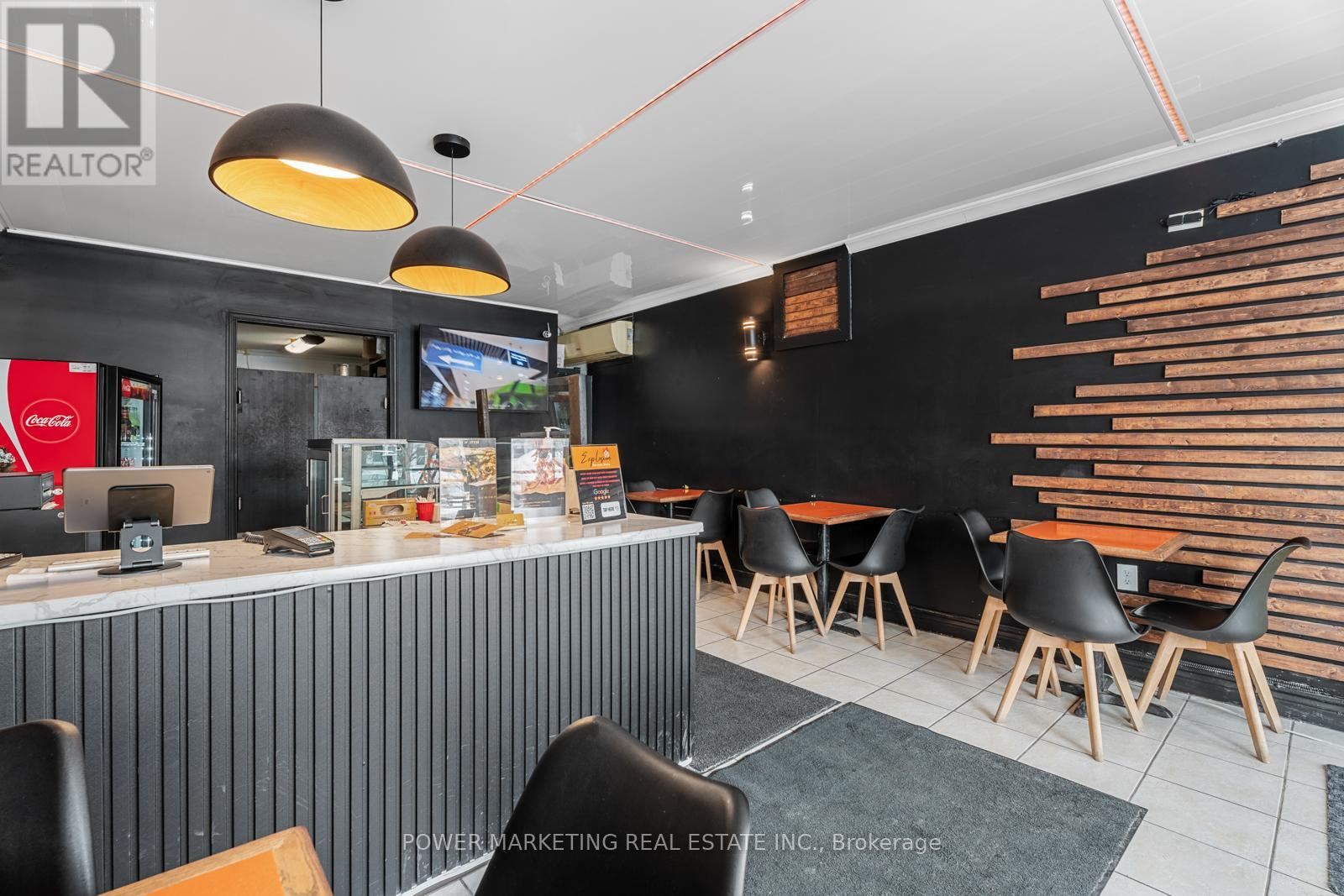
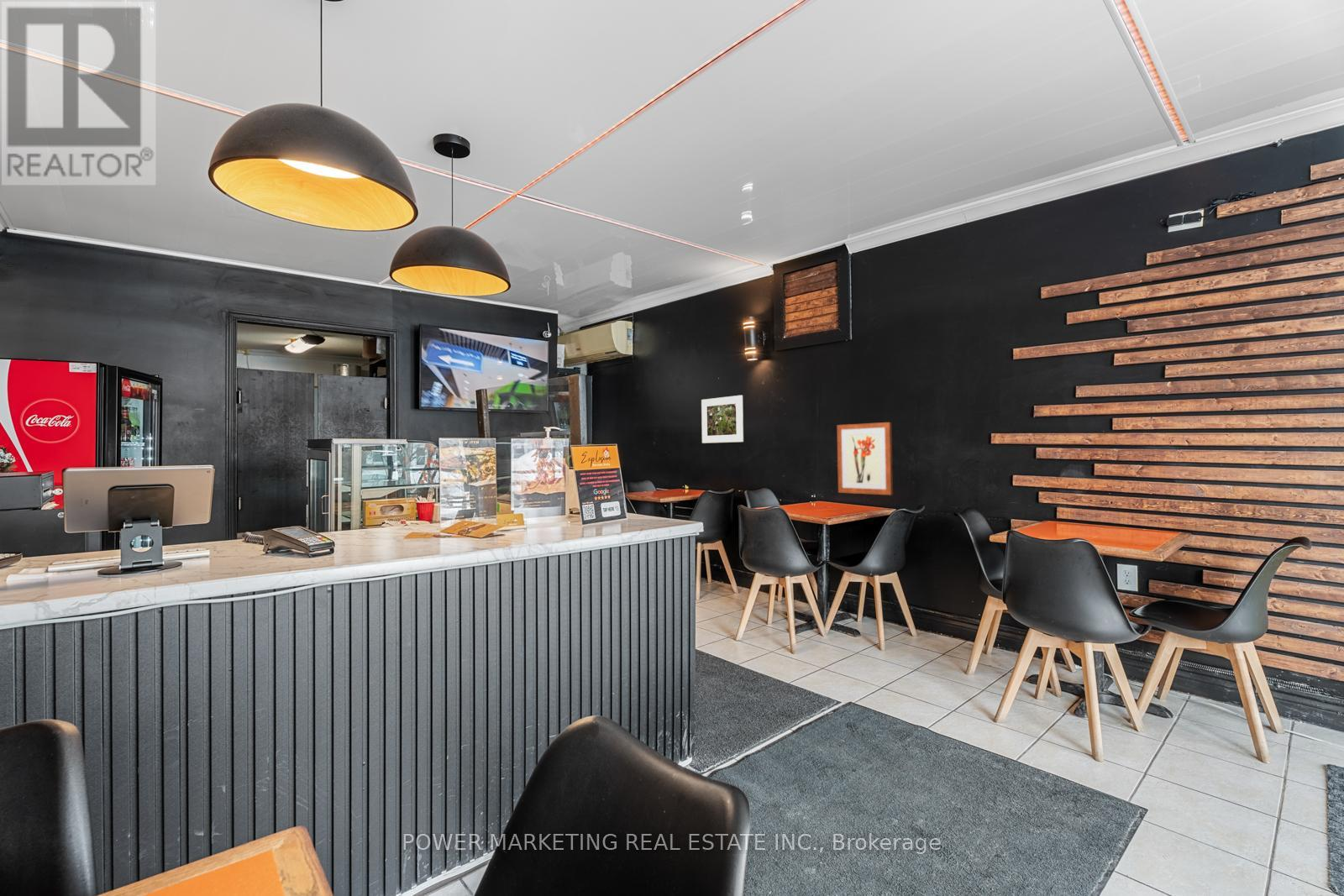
+ wall art (864, 458)
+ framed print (722, 420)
